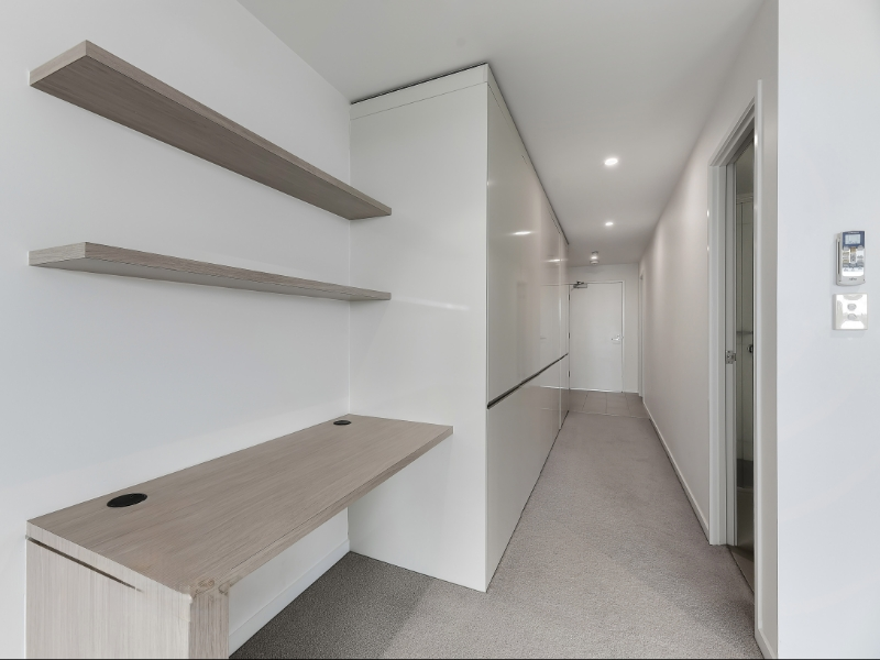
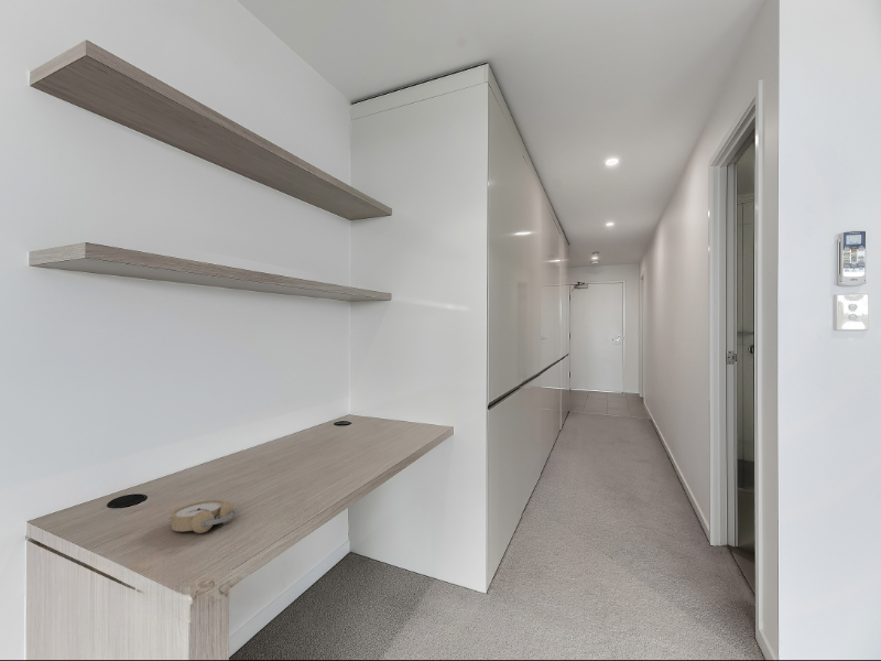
+ alarm clock (204, 513)
